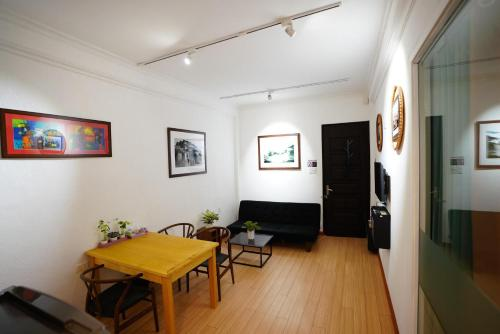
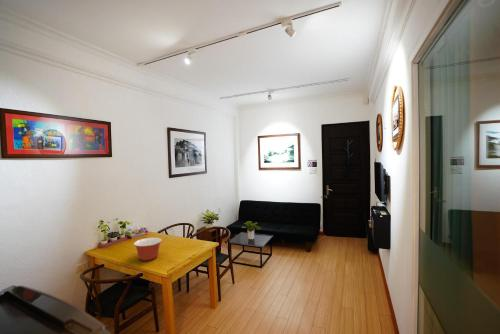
+ mixing bowl (148, 249)
